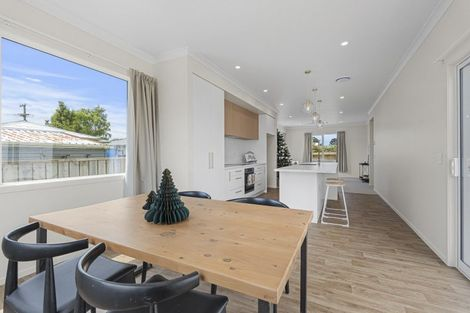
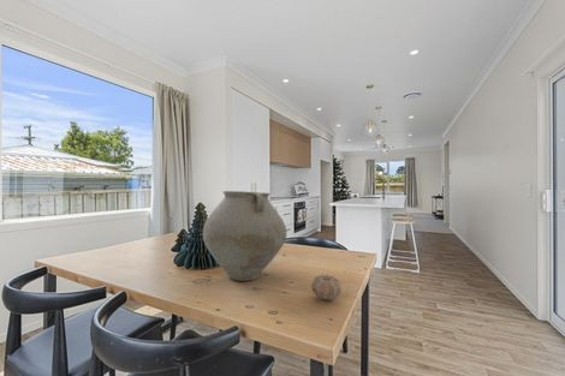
+ fruit (326, 287)
+ ceramic pot (245, 232)
